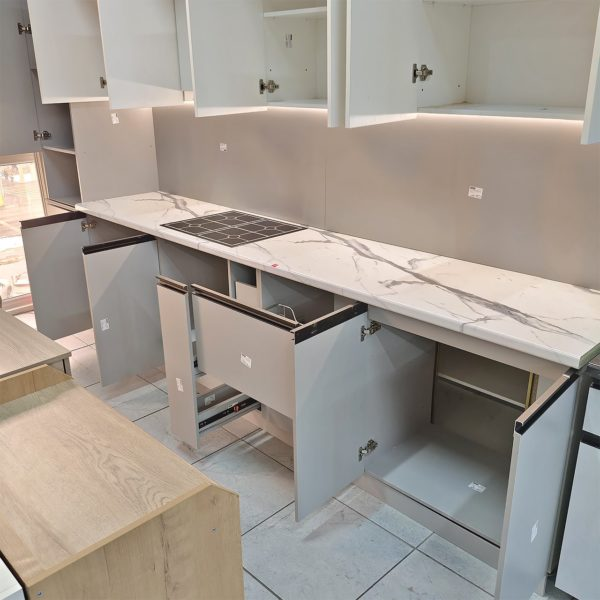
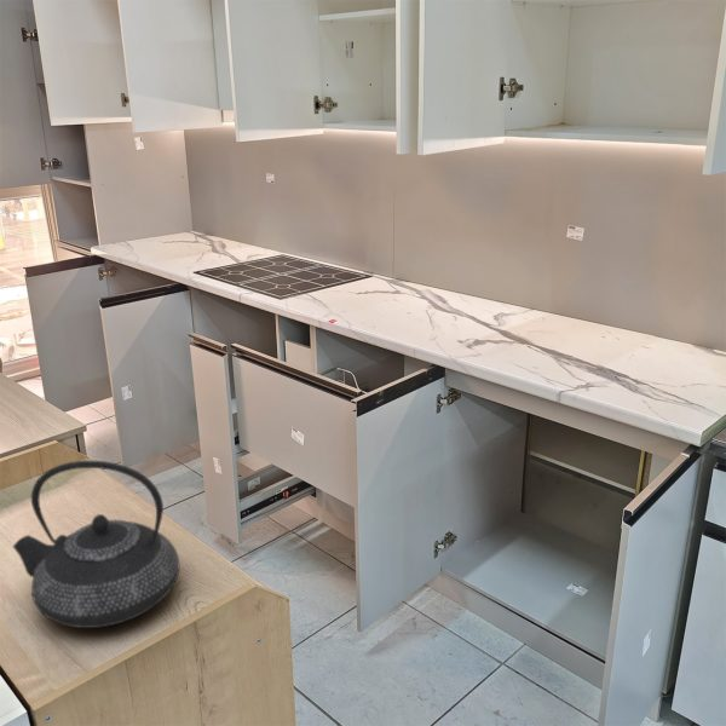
+ teapot (91, 530)
